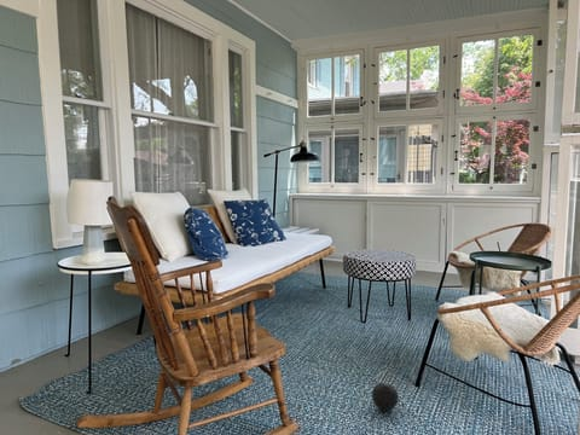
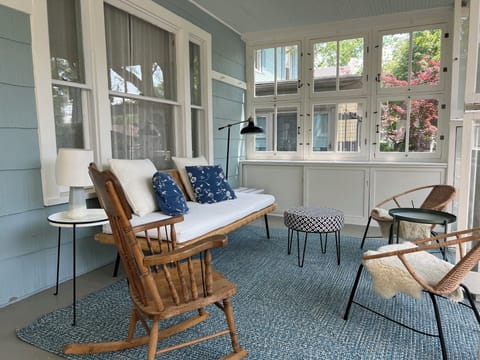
- ball (384, 396)
